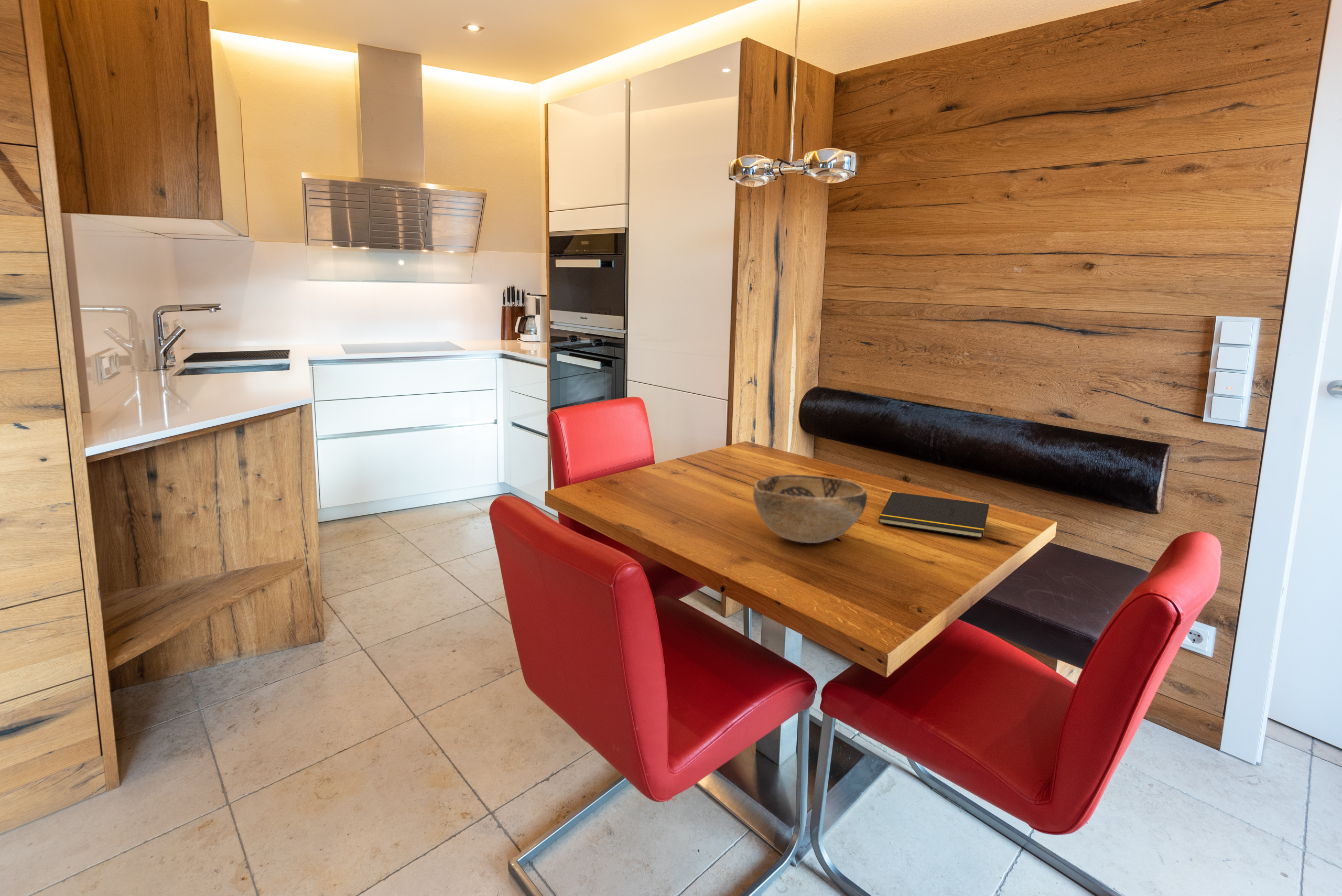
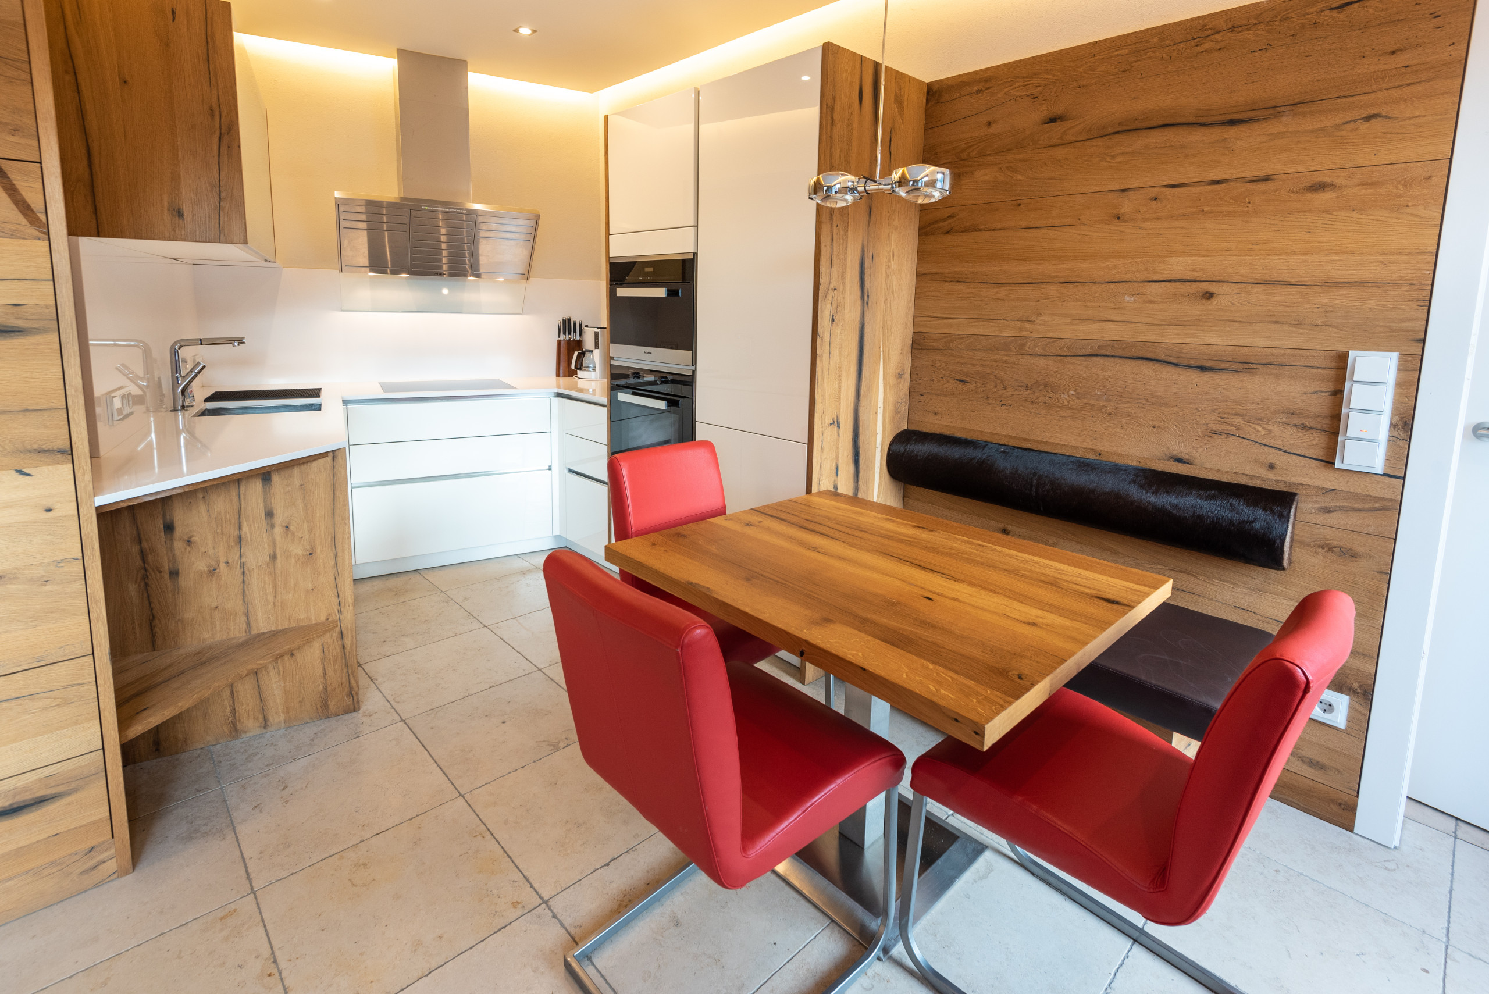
- decorative bowl (808, 512)
- notepad (934, 513)
